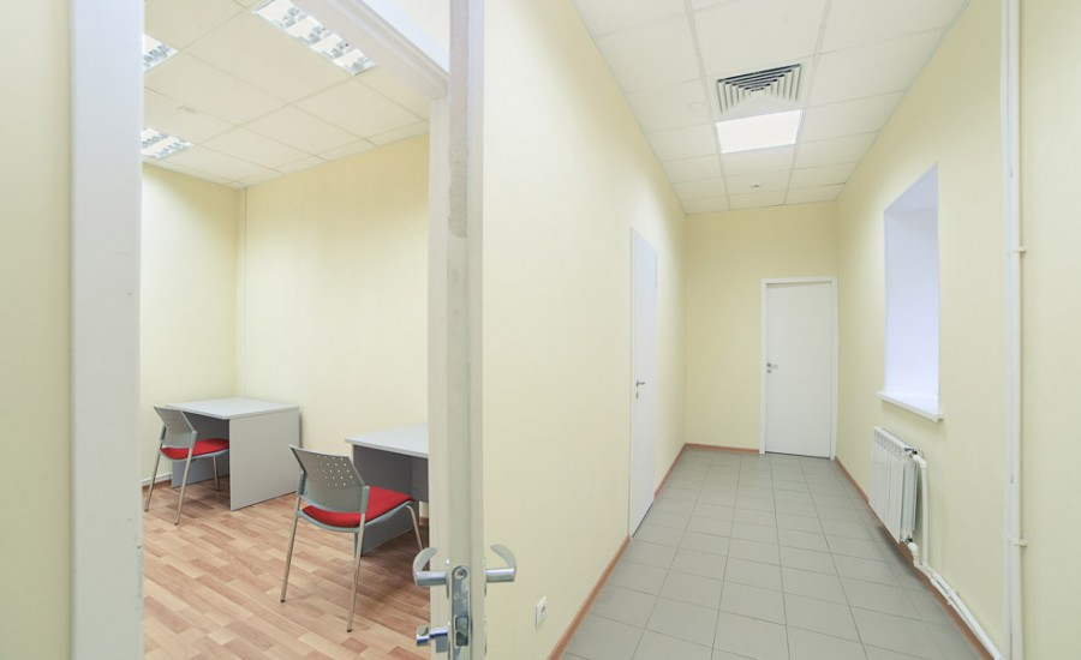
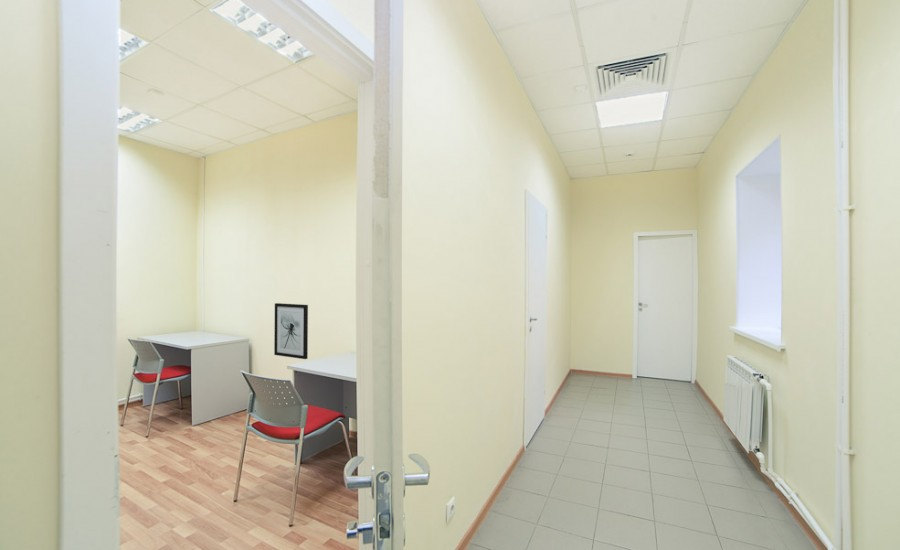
+ wall art (290, 330)
